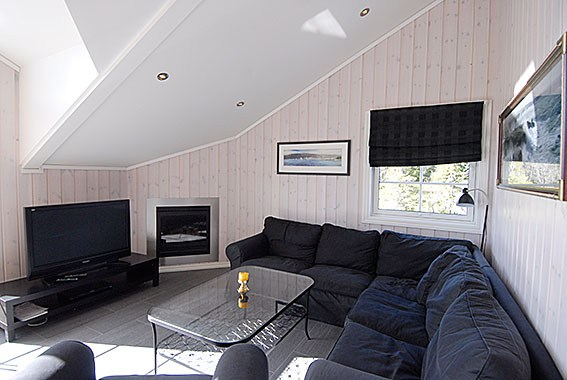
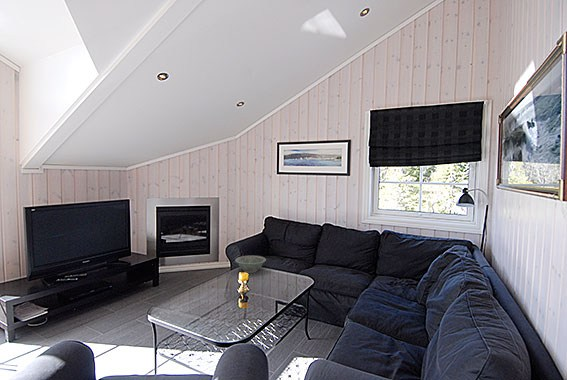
+ decorative bowl (250, 265)
